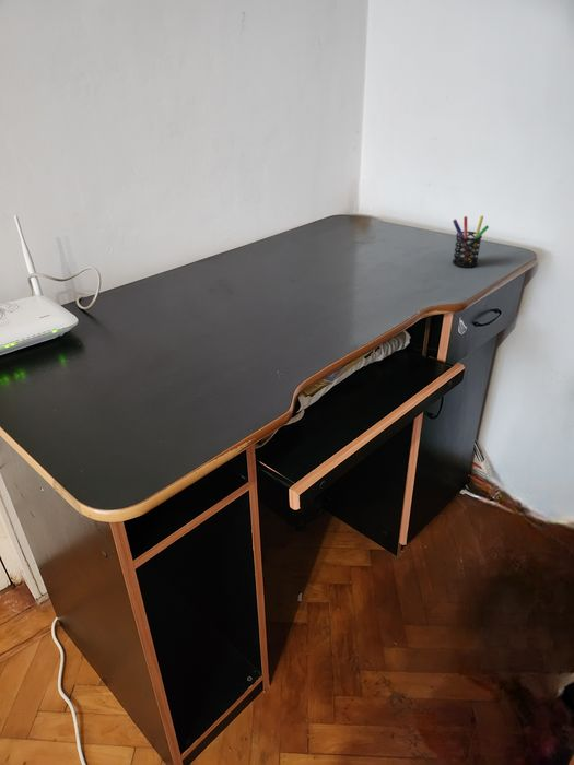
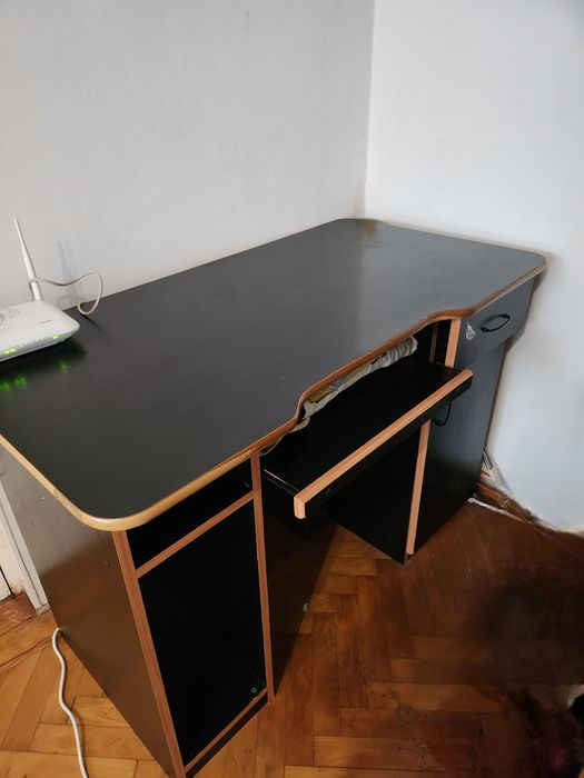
- pen holder (470, 239)
